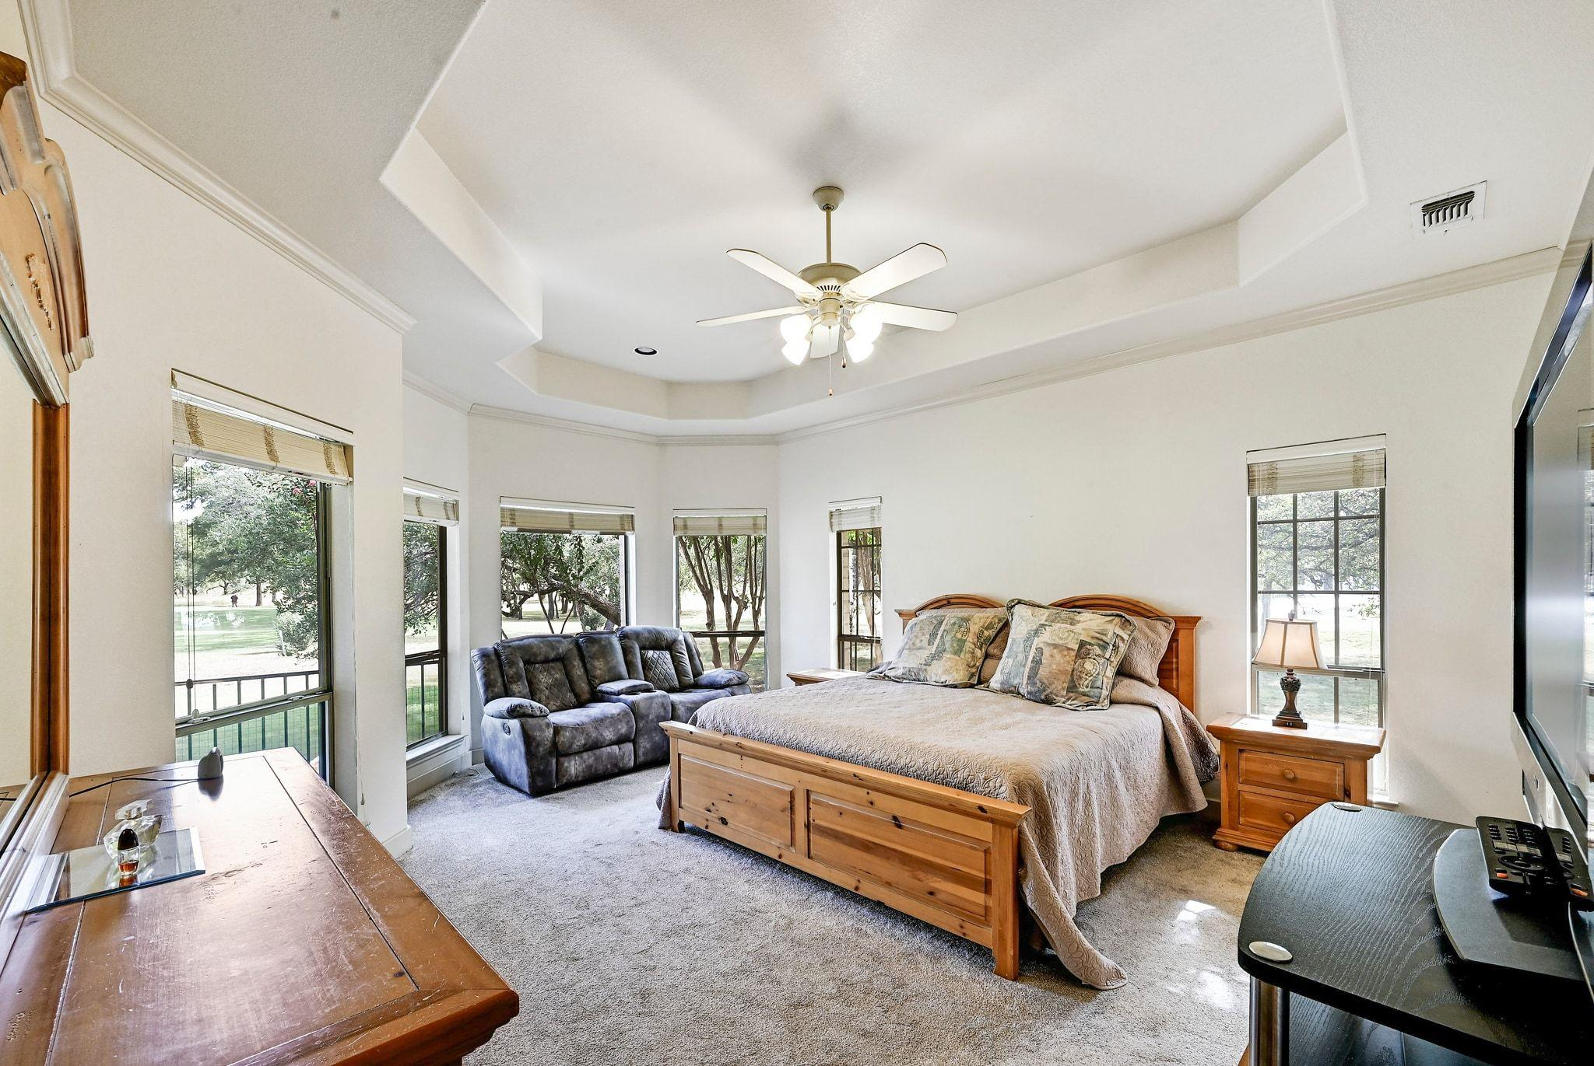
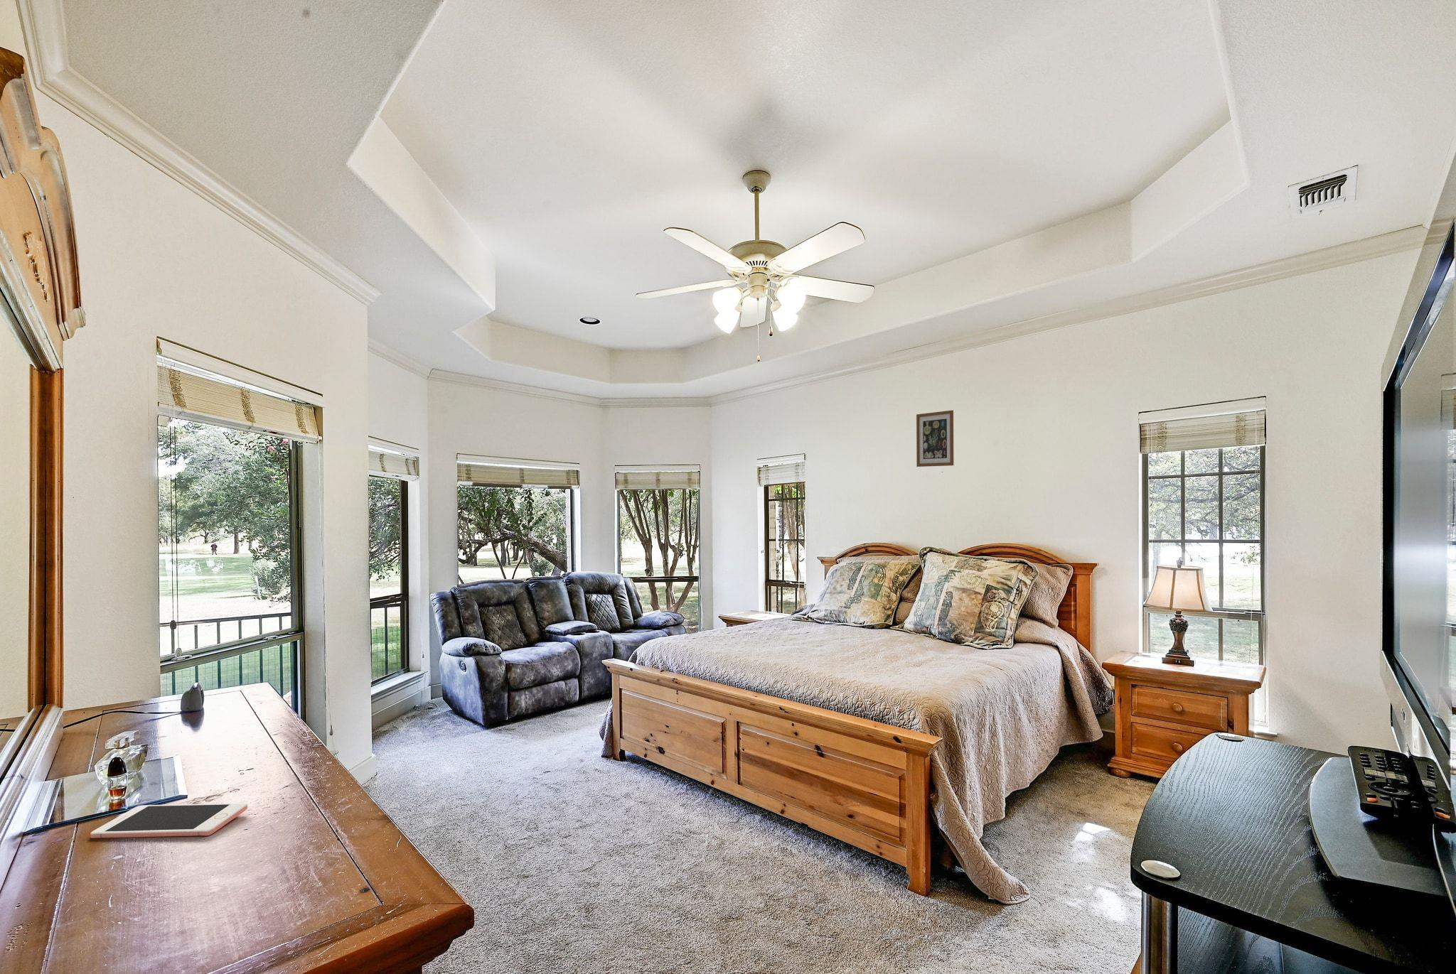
+ cell phone (172, 820)
+ wall art (934, 439)
